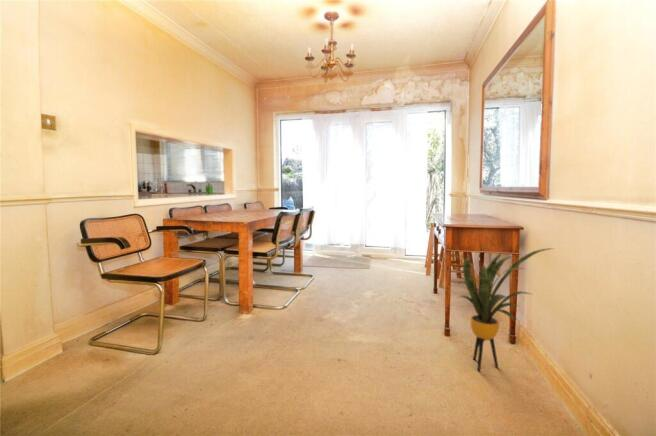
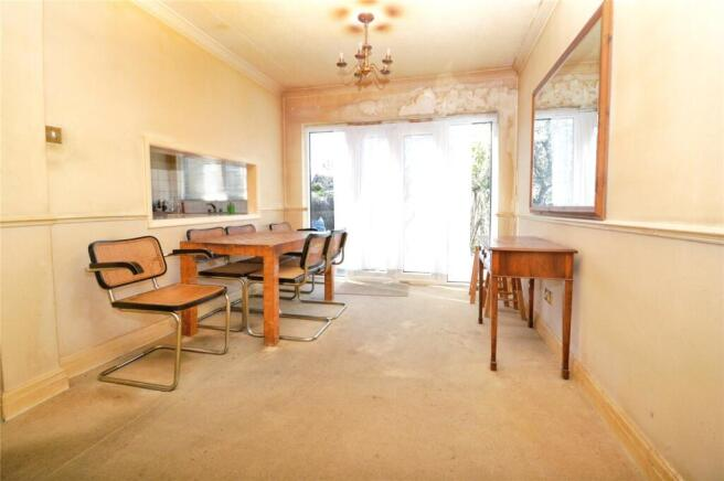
- house plant (491, 308)
